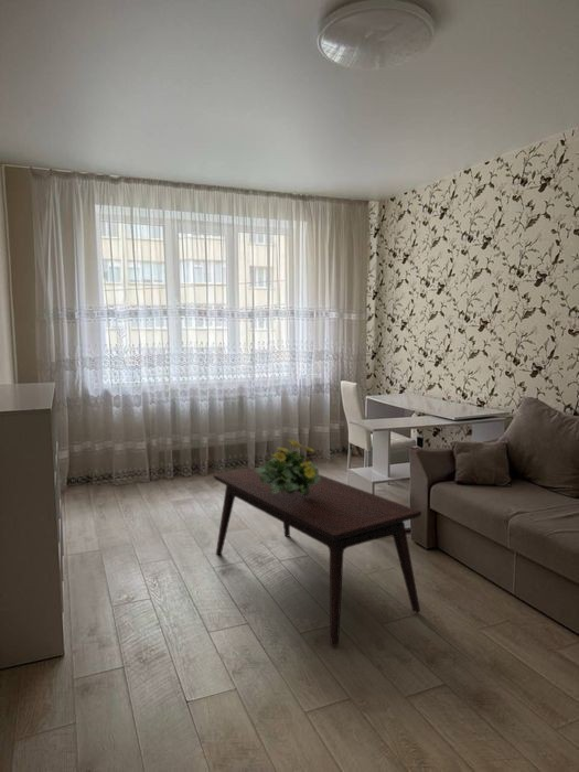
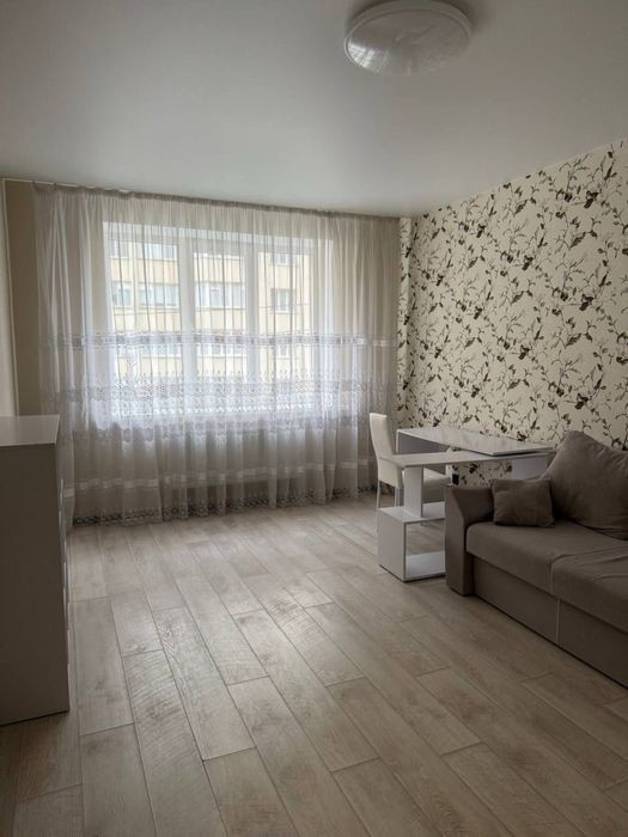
- coffee table (305, 534)
- flowering plant (287, 468)
